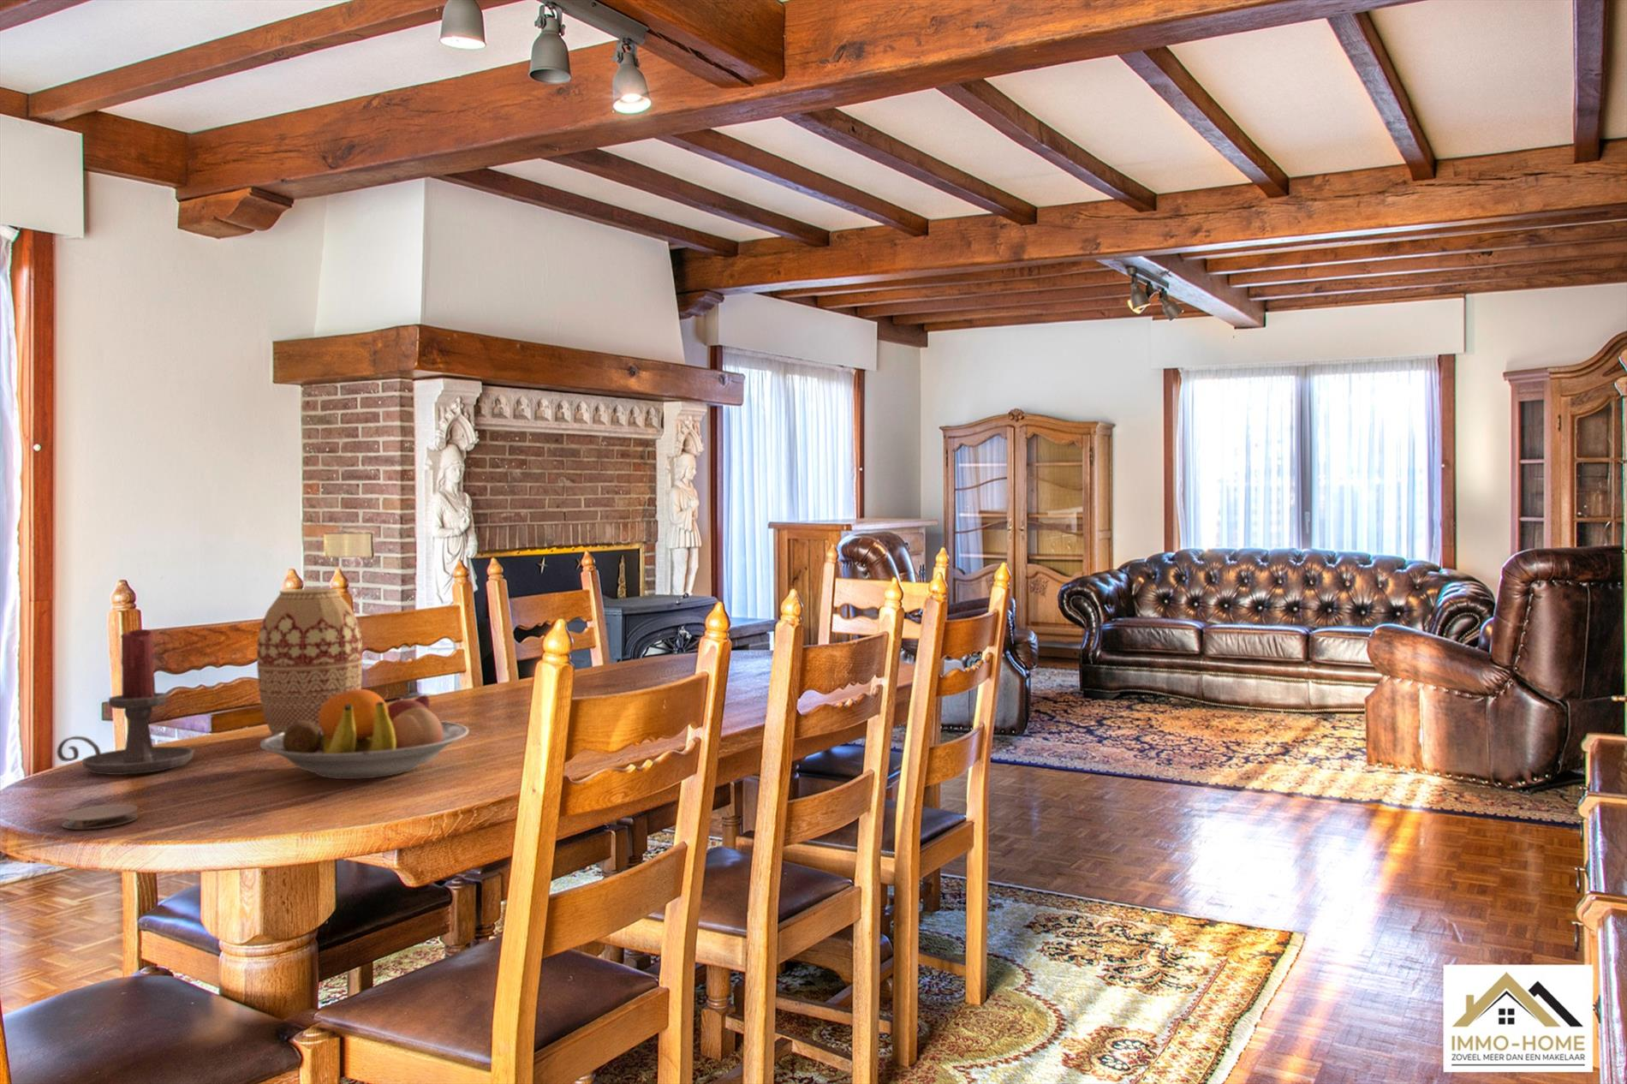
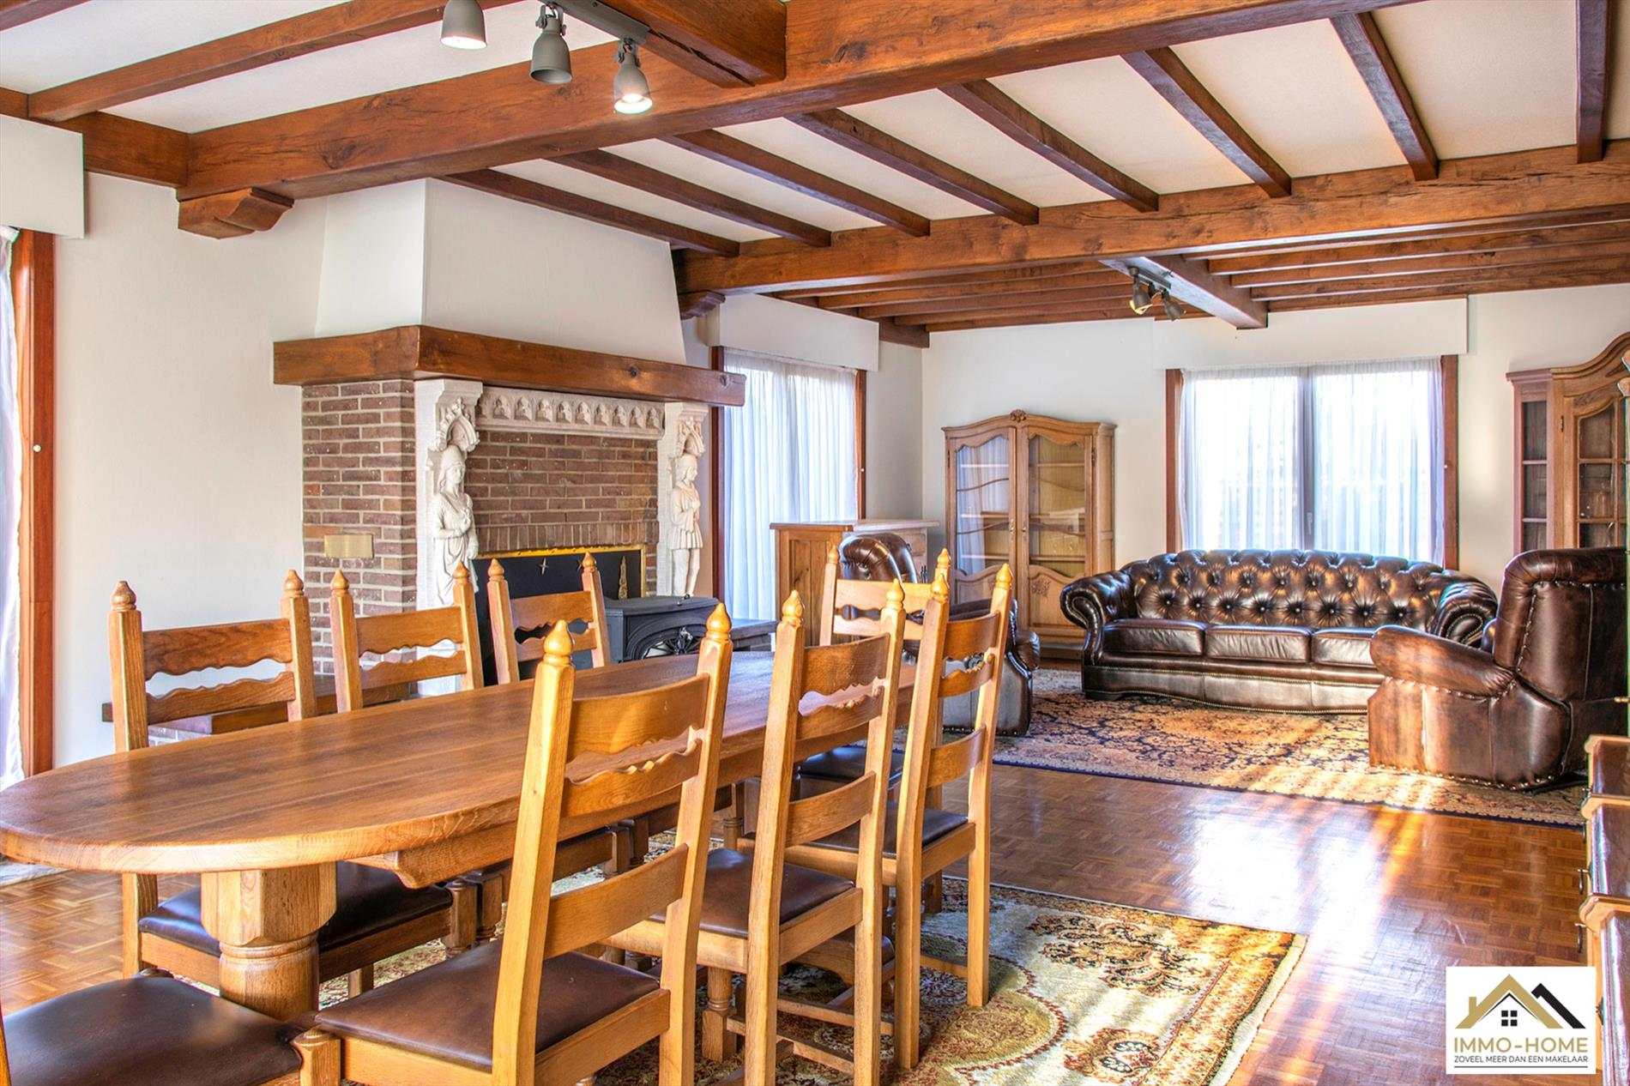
- vase (310, 663)
- coaster (100, 815)
- candle holder (122, 698)
- fruit bowl (367, 728)
